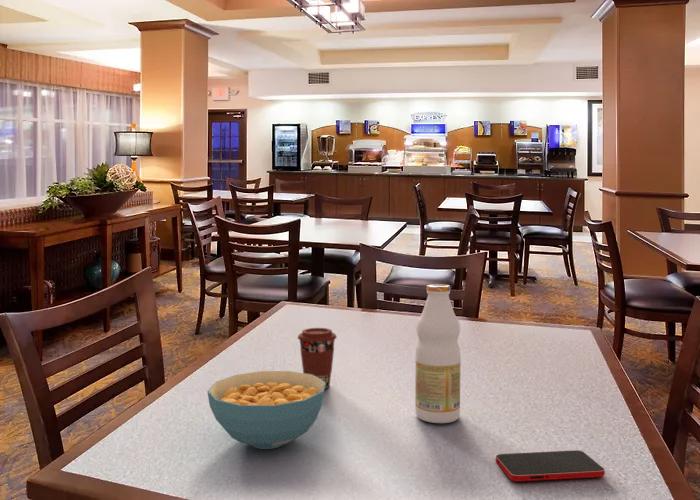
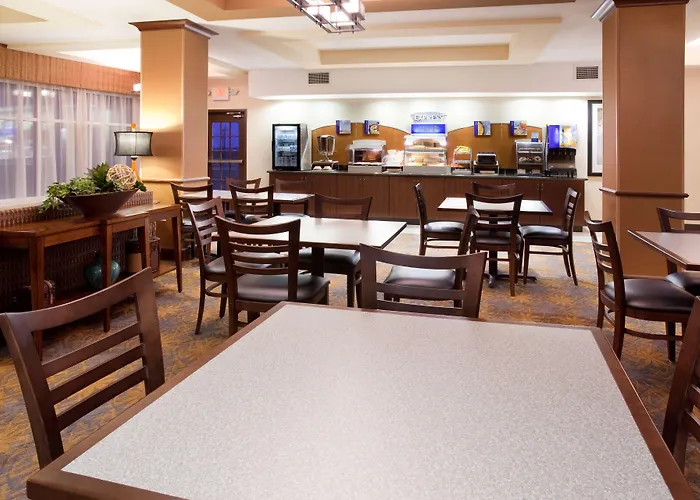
- cereal bowl (268, 414)
- juice bottle (437, 351)
- smartphone (548, 465)
- coffee cup (317, 358)
